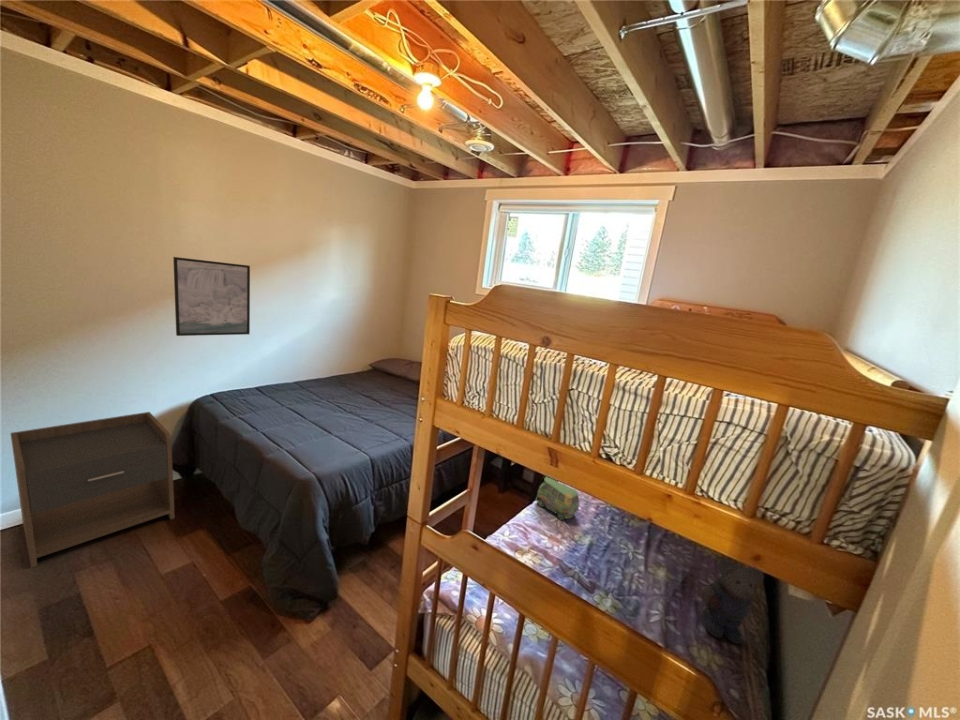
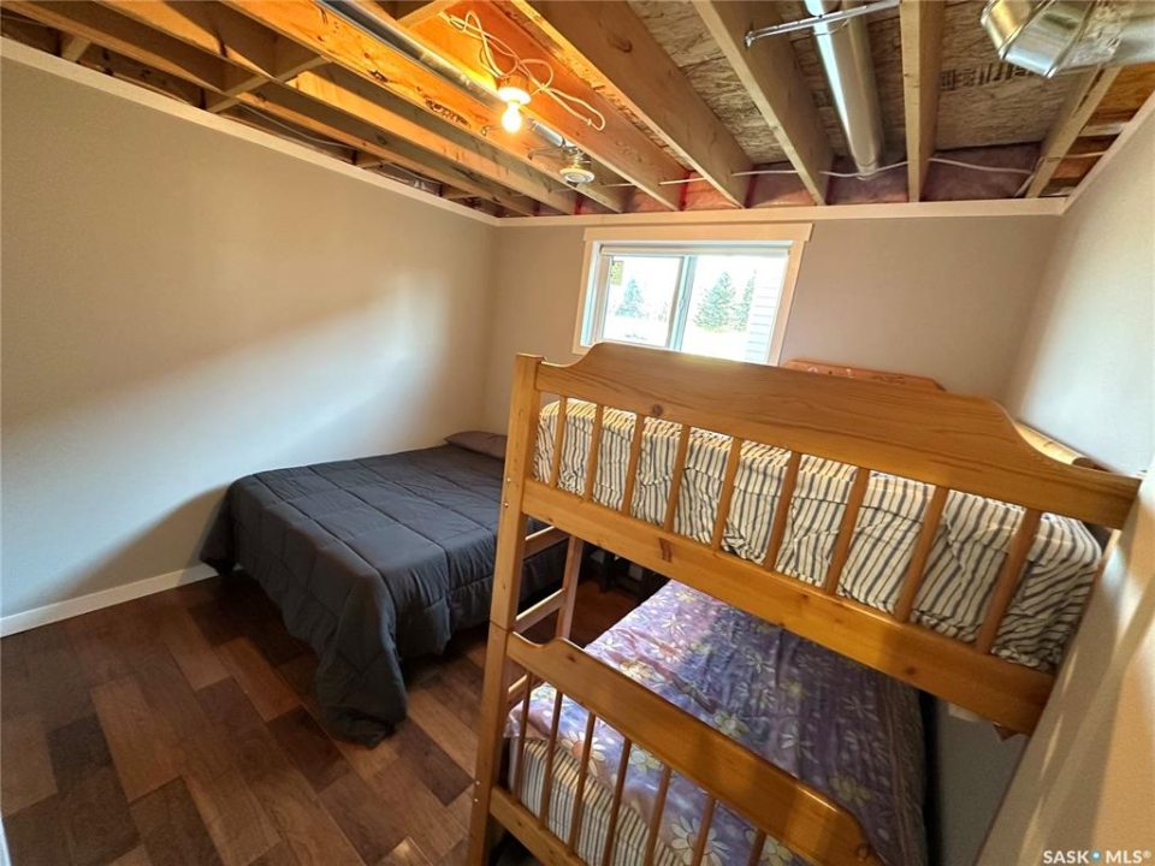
- nightstand (99, 479)
- bear (726, 593)
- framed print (214, 298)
- toy car (557, 496)
